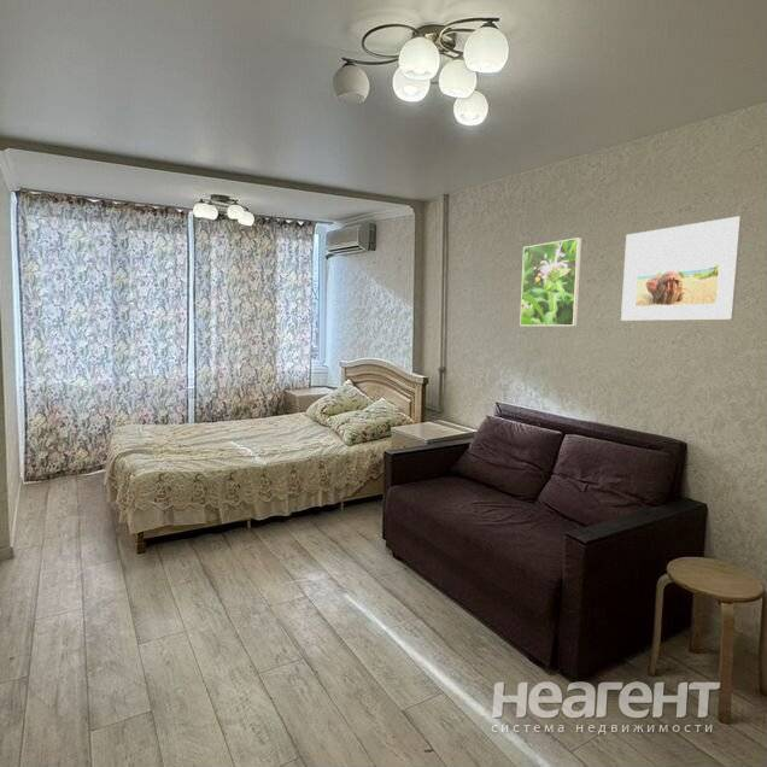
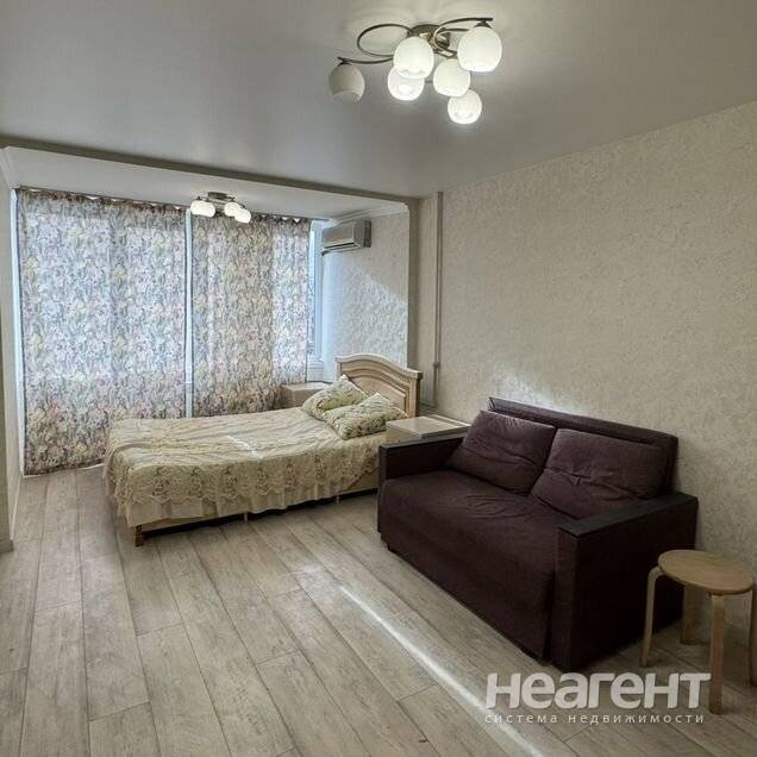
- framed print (675, 273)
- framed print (549, 285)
